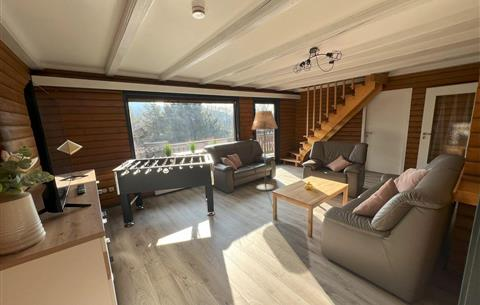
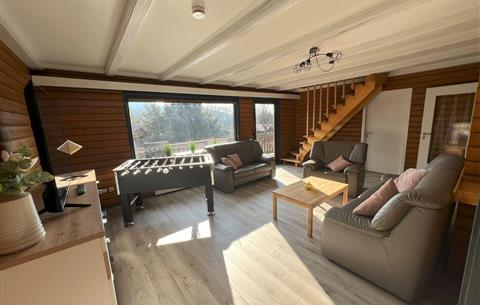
- floor lamp (264, 150)
